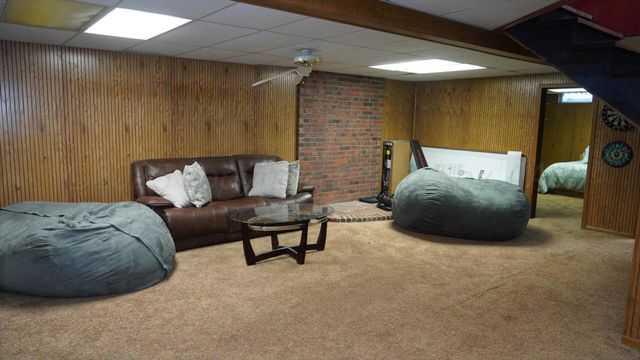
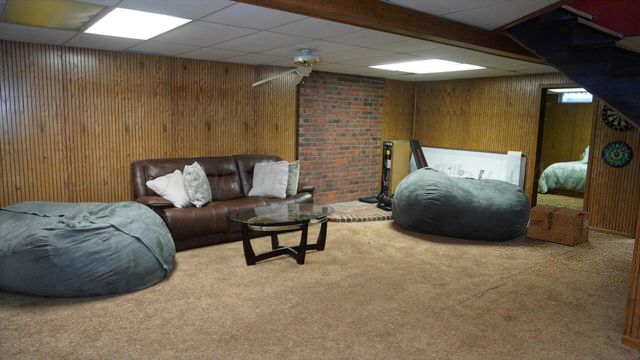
+ cardboard box (558, 222)
